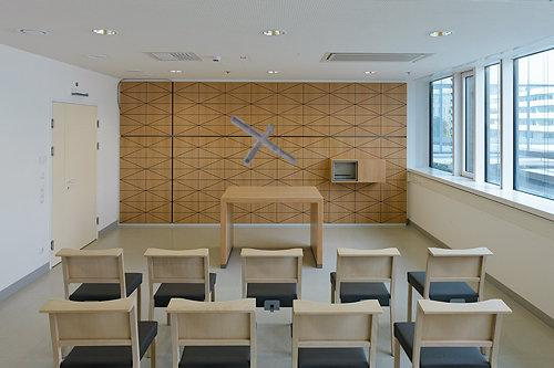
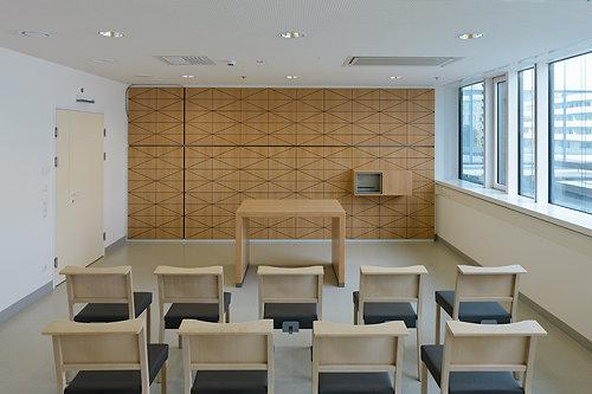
- cross (263, 140)
